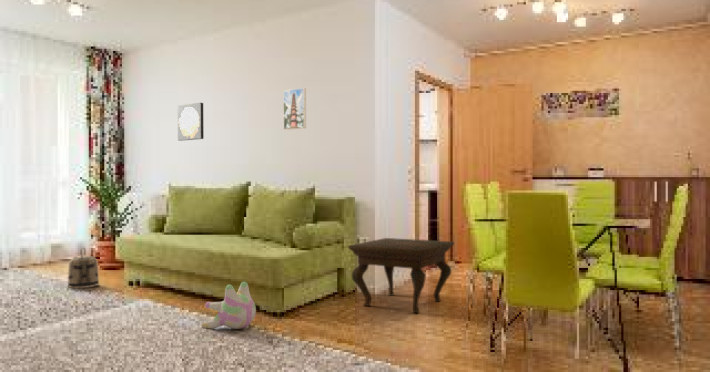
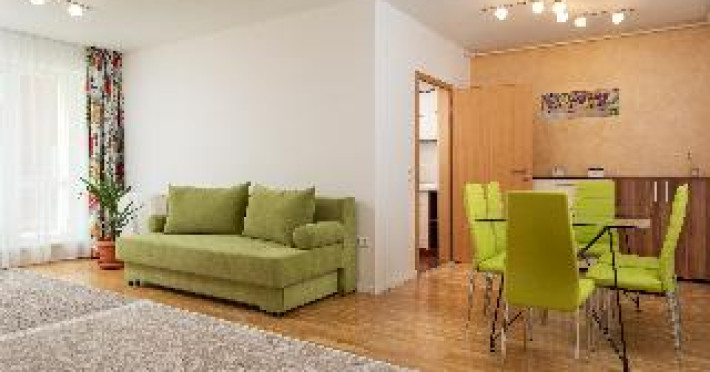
- side table (402, 267)
- wall art (190, 122)
- basket (83, 266)
- plush toy (233, 304)
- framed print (294, 109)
